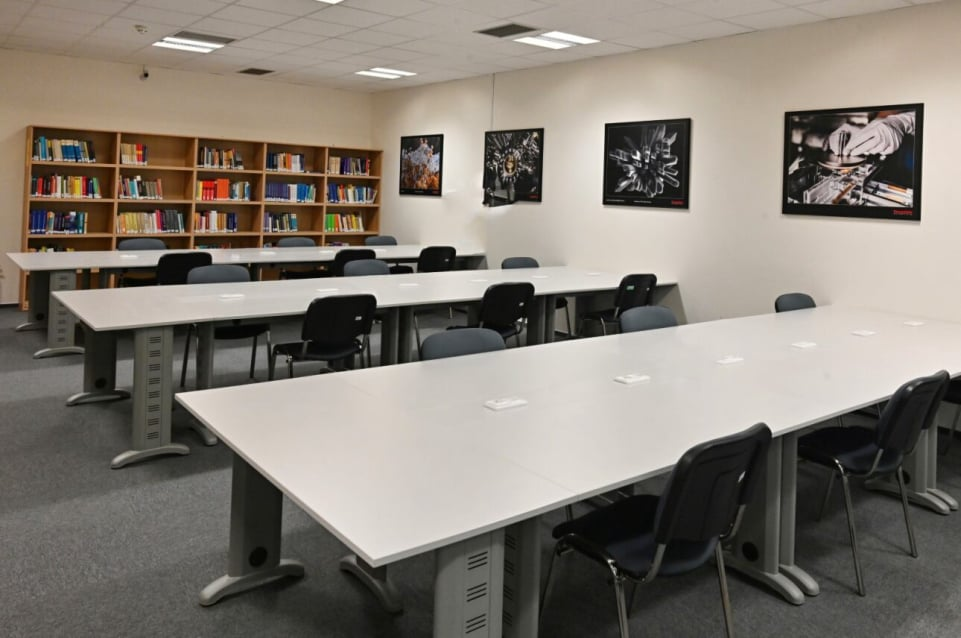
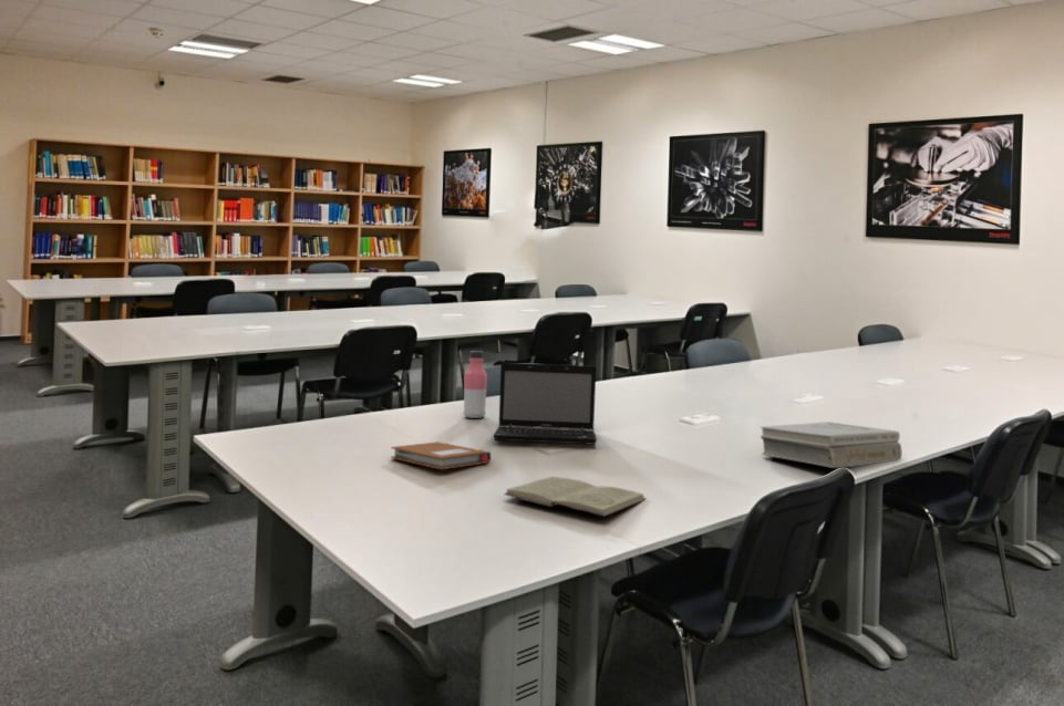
+ books (830, 443)
+ laptop (546, 402)
+ notebook (442, 455)
+ book (576, 494)
+ water bottle (475, 384)
